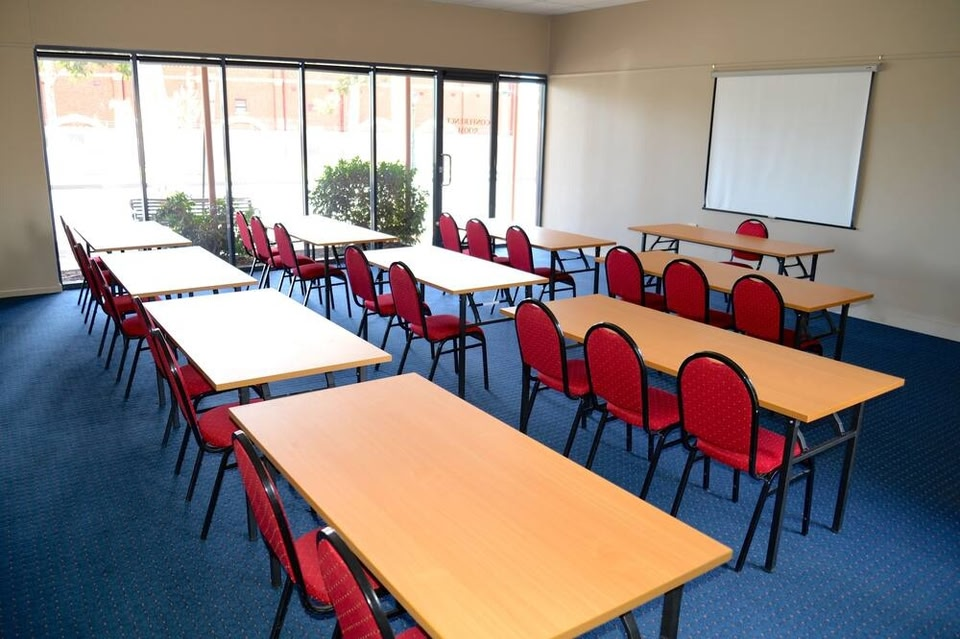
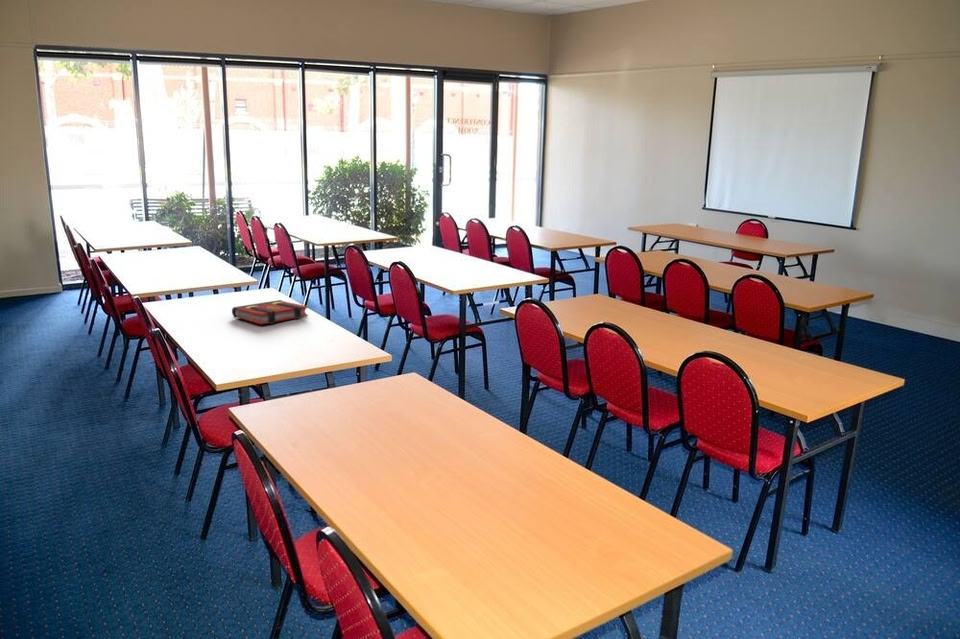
+ book (270, 311)
